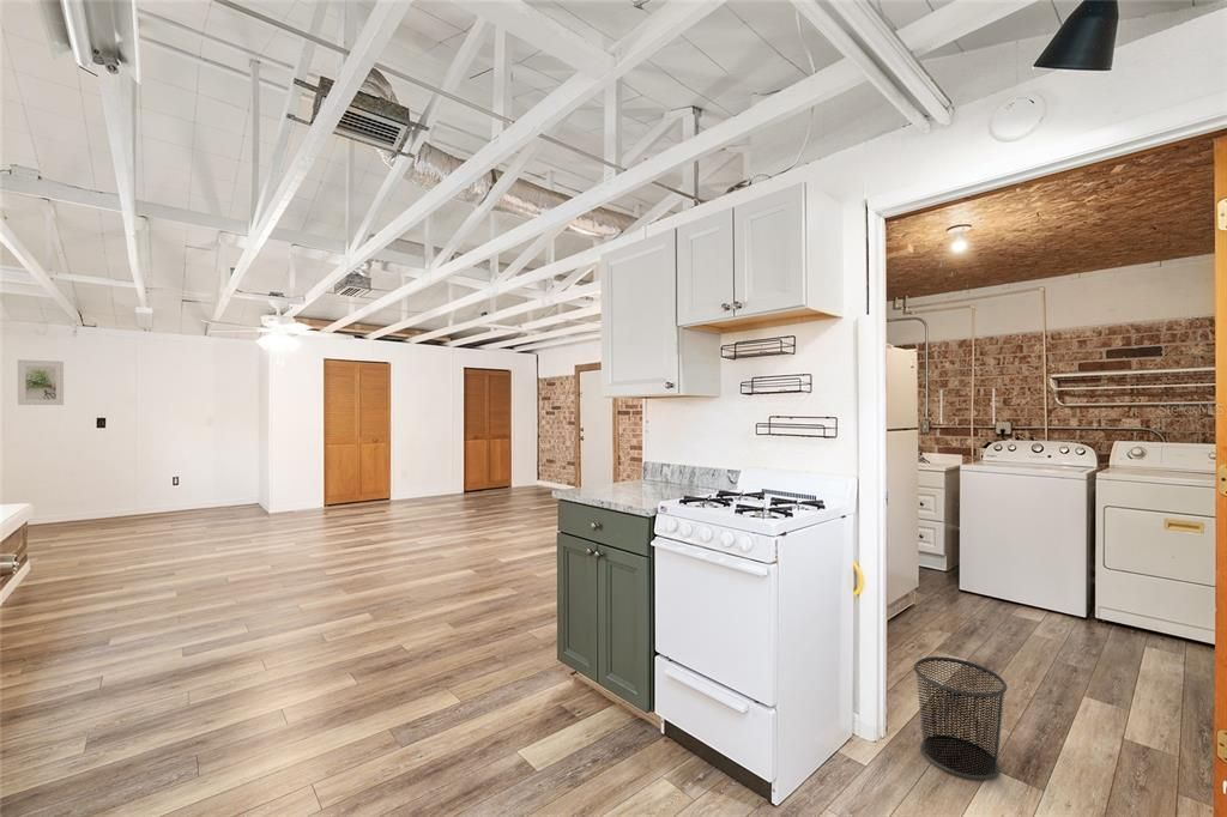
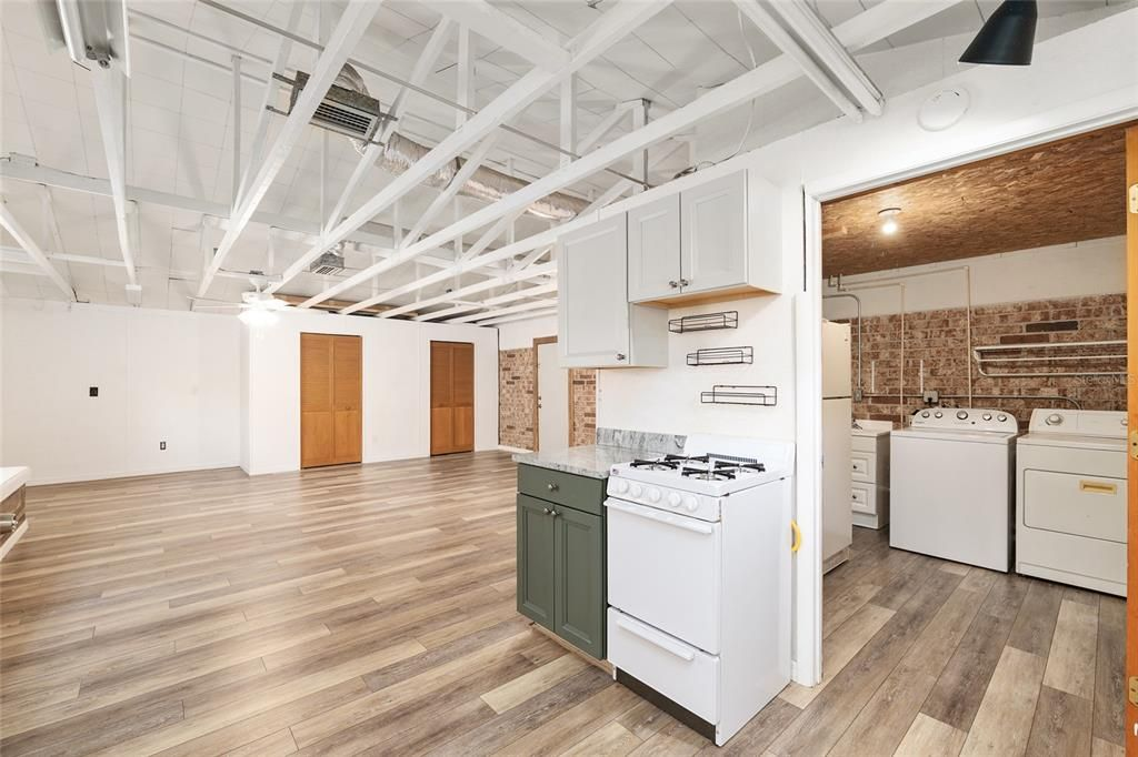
- waste bin (959, 715)
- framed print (41, 382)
